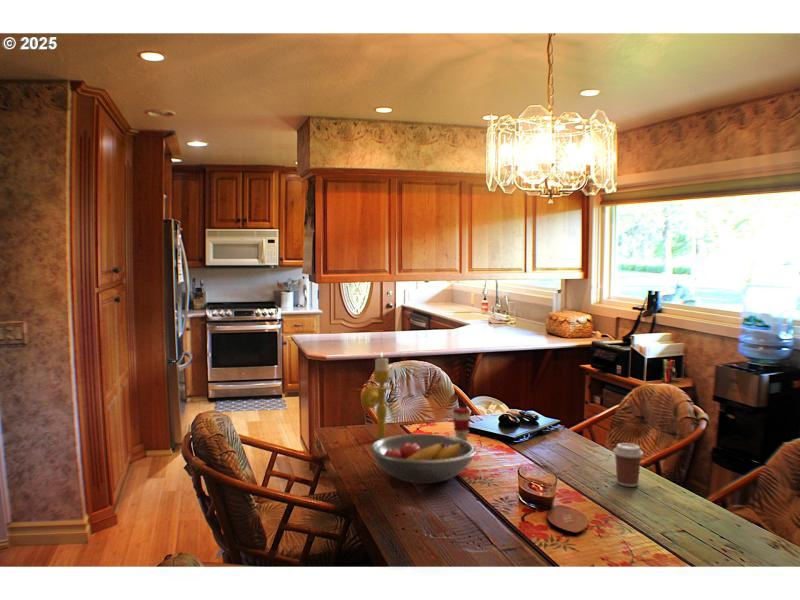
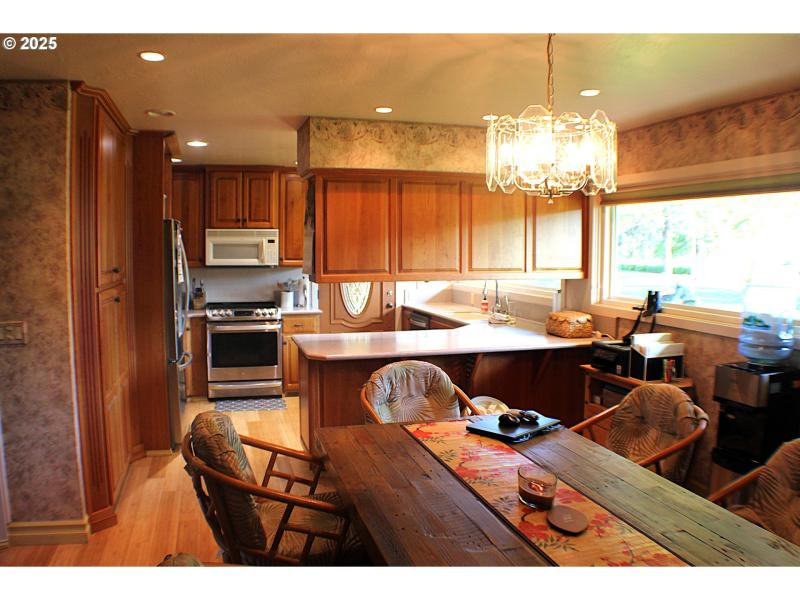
- coffee cup (461, 423)
- candle holder (378, 393)
- fruit bowl (422, 457)
- coffee cup (627, 464)
